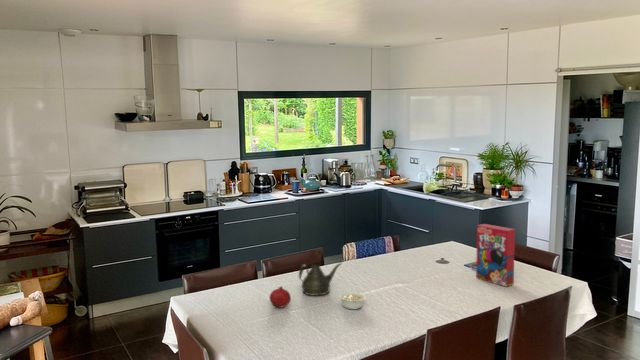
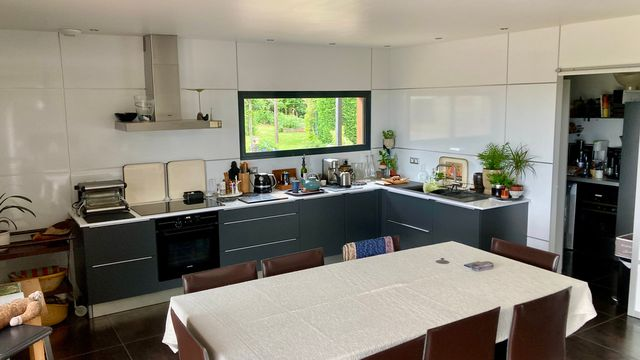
- legume (353, 300)
- teapot (321, 277)
- cereal box (495, 254)
- fruit (280, 296)
